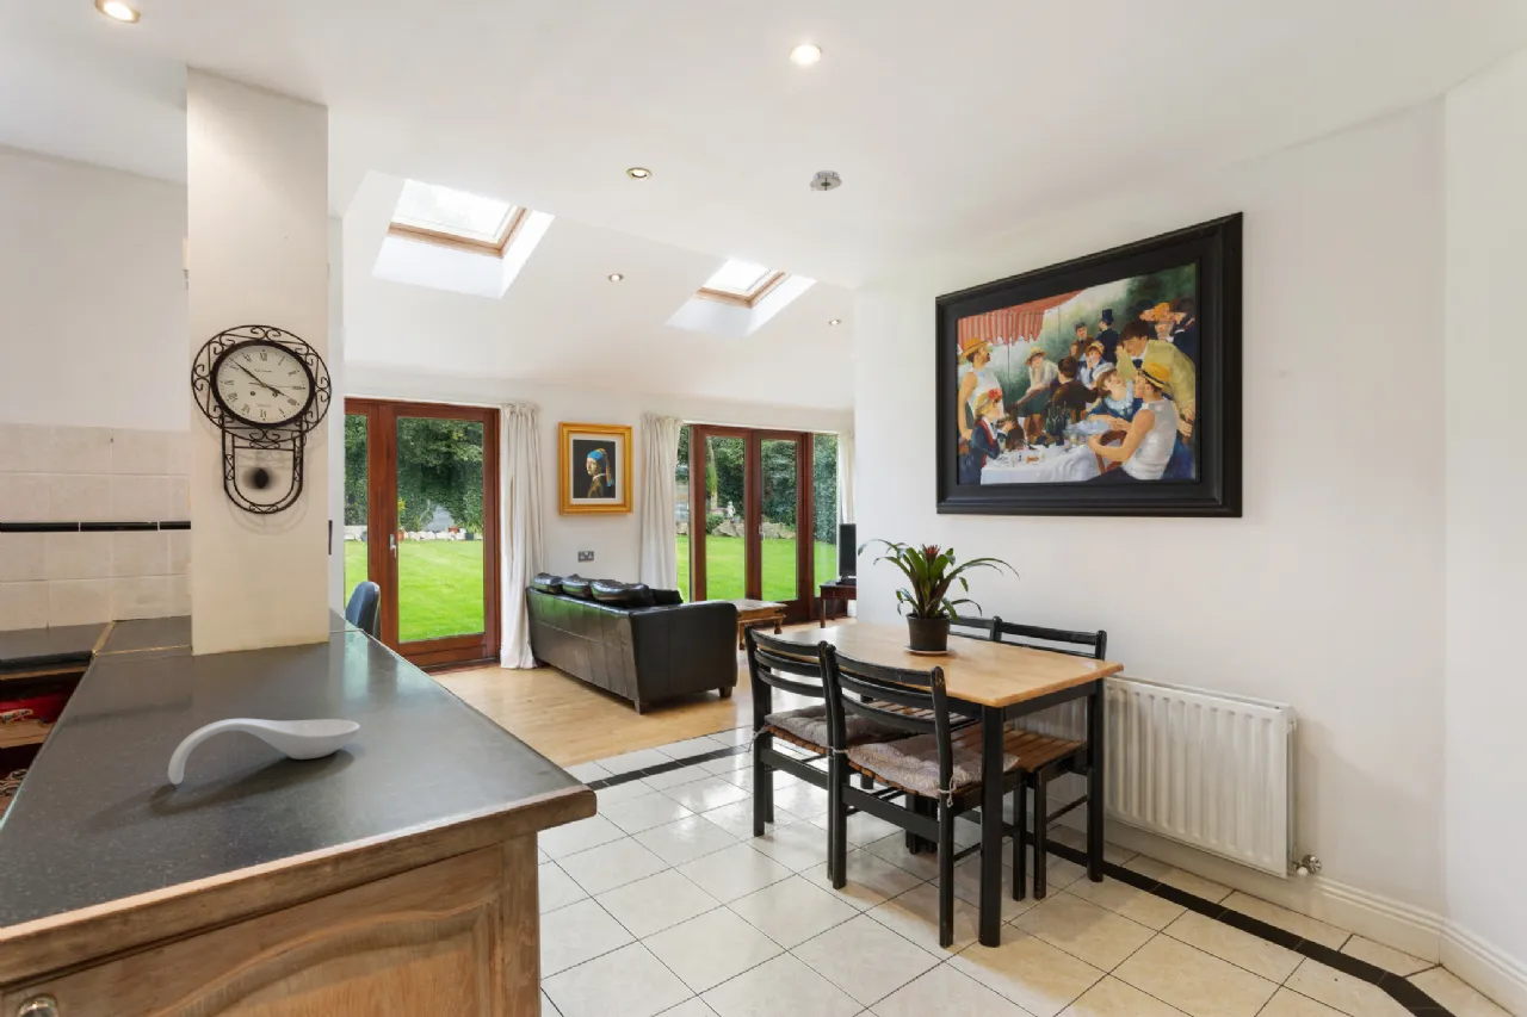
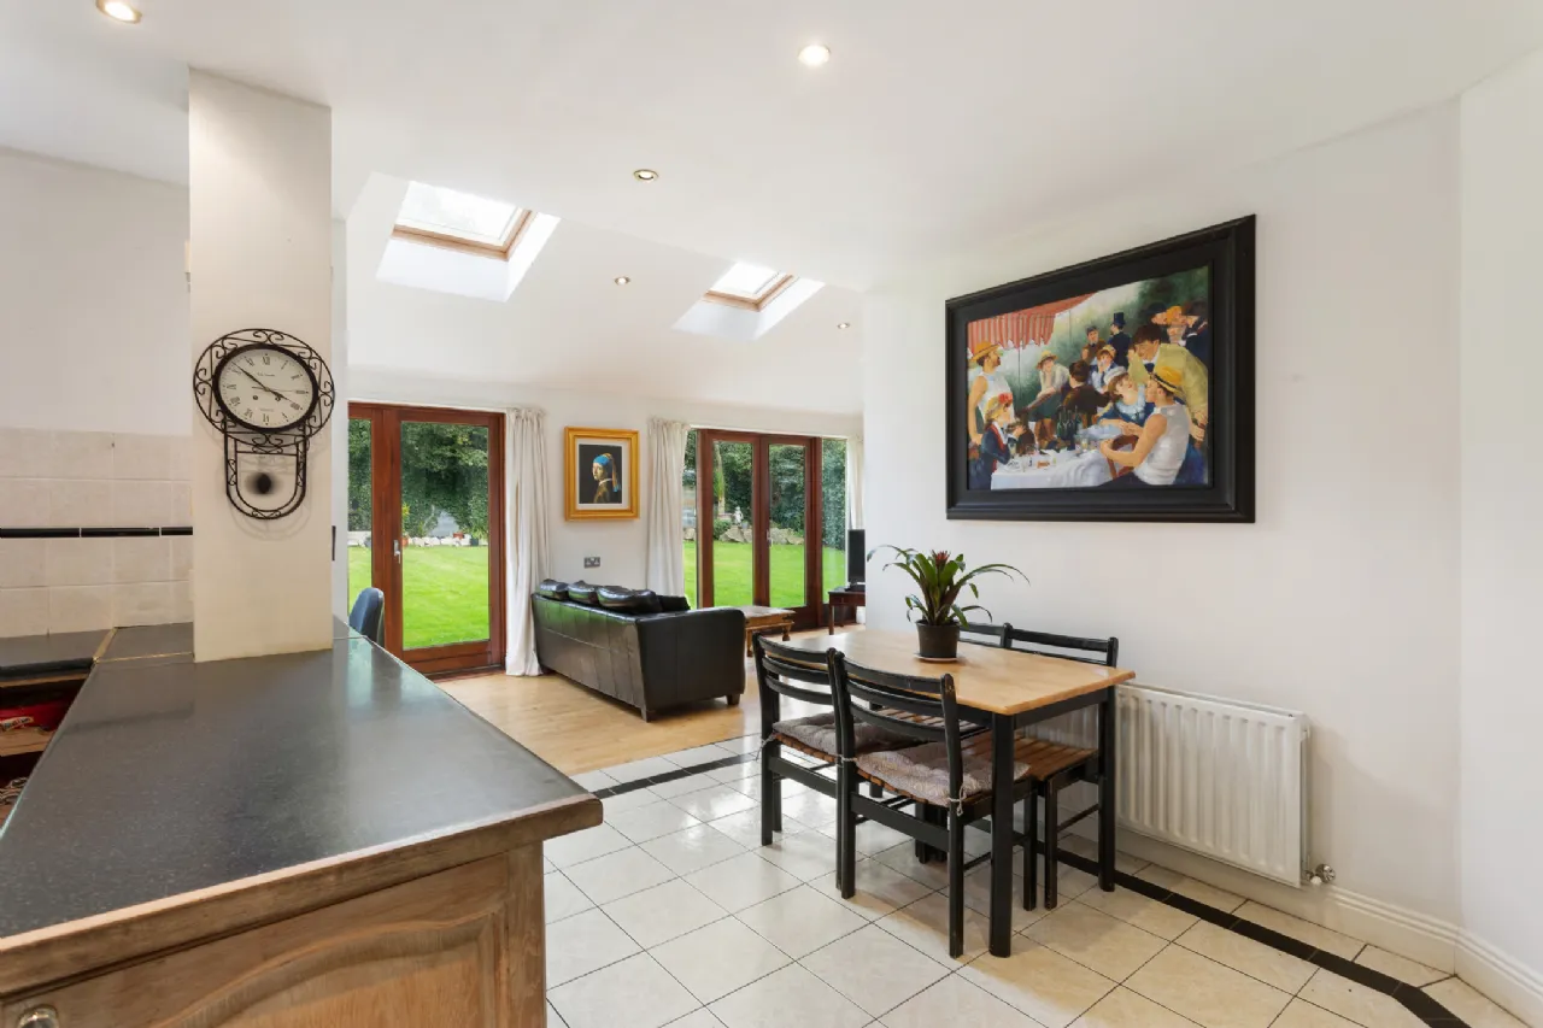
- spoon rest (271, 738)
- smoke detector (824, 180)
